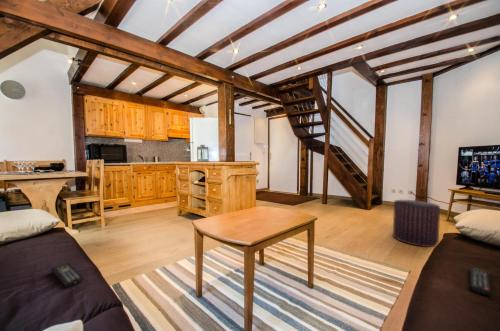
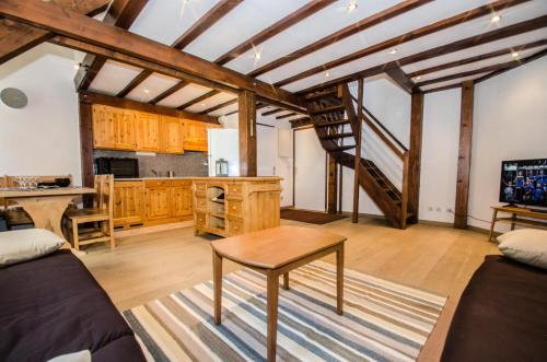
- remote control (66, 273)
- remote control (479, 280)
- pouf (415, 221)
